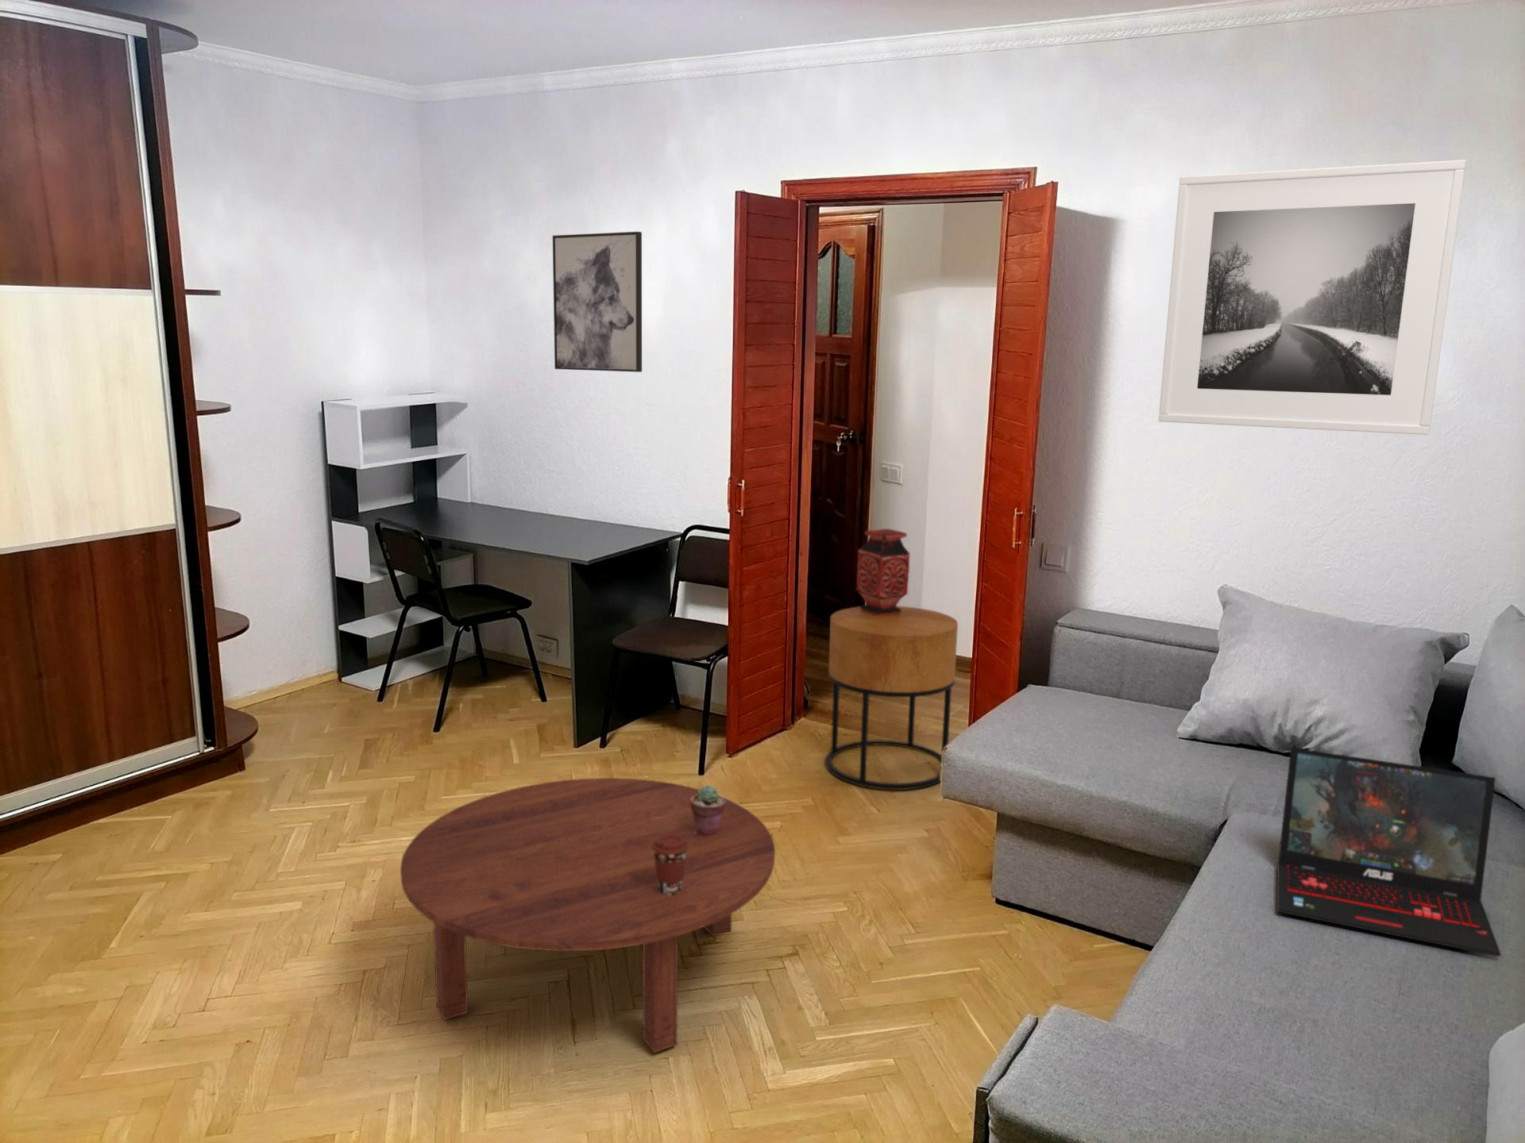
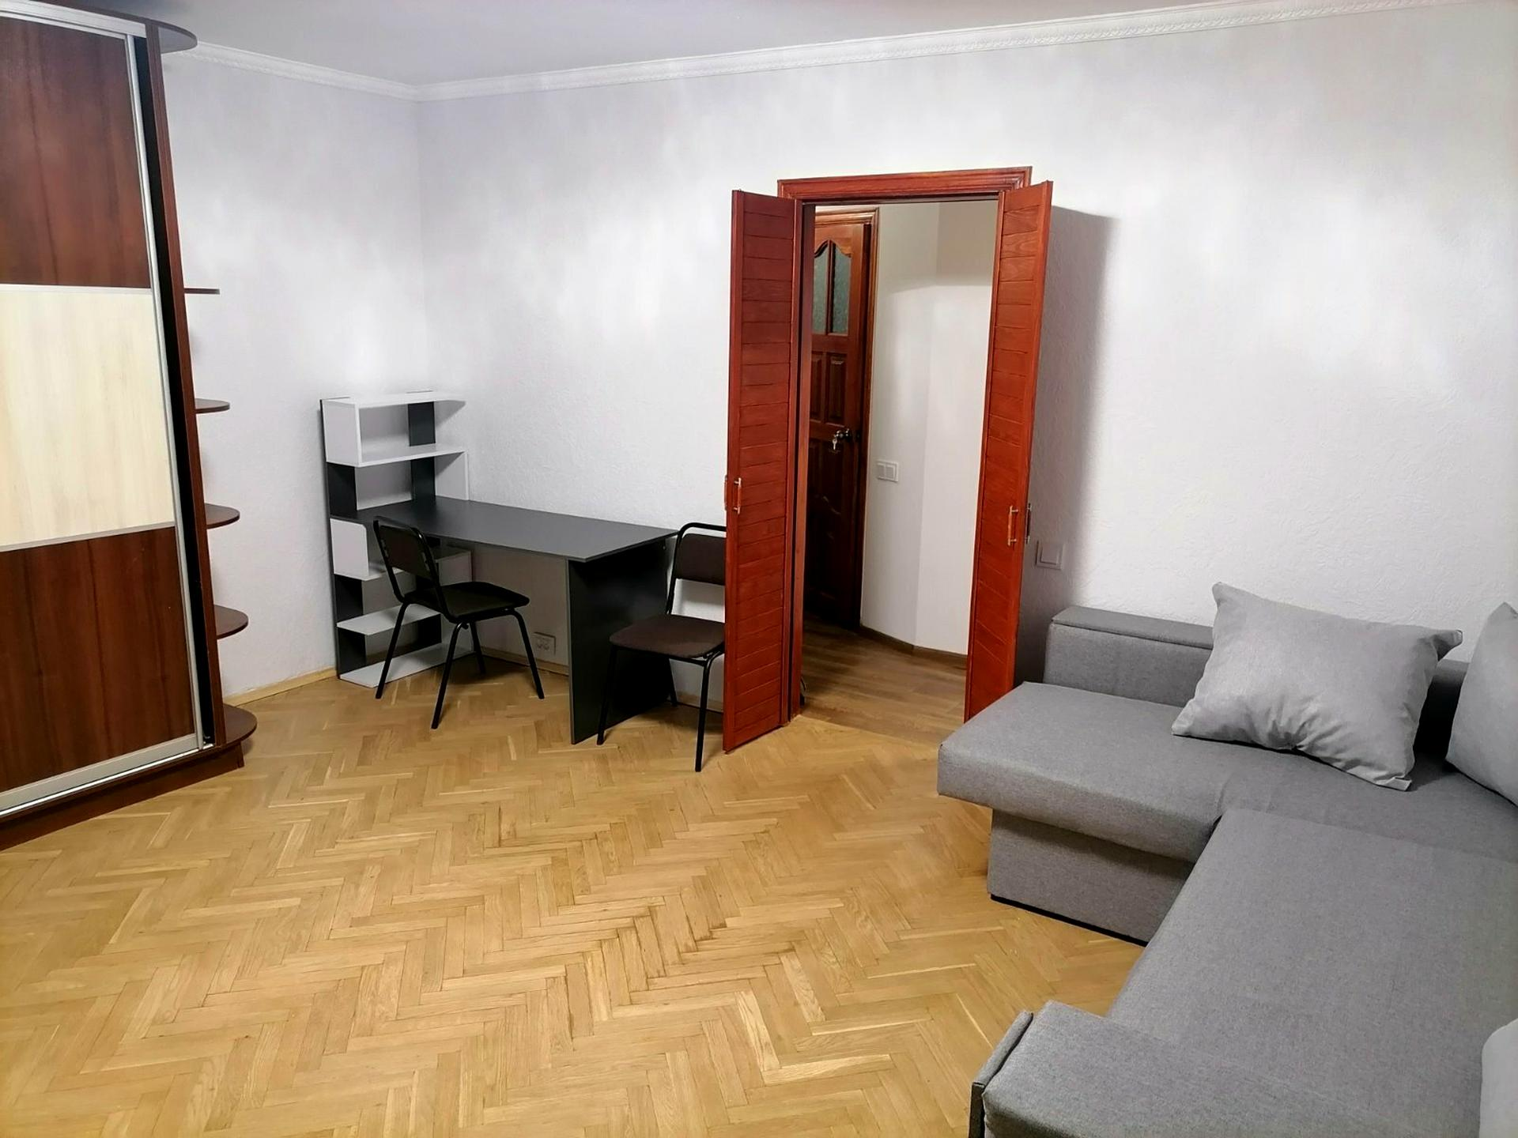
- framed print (1300, 301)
- coffee cup (670, 863)
- vase (883, 570)
- laptop (1387, 845)
- side table (890, 694)
- potted succulent (707, 807)
- coffee table (592, 908)
- wall art (597, 303)
